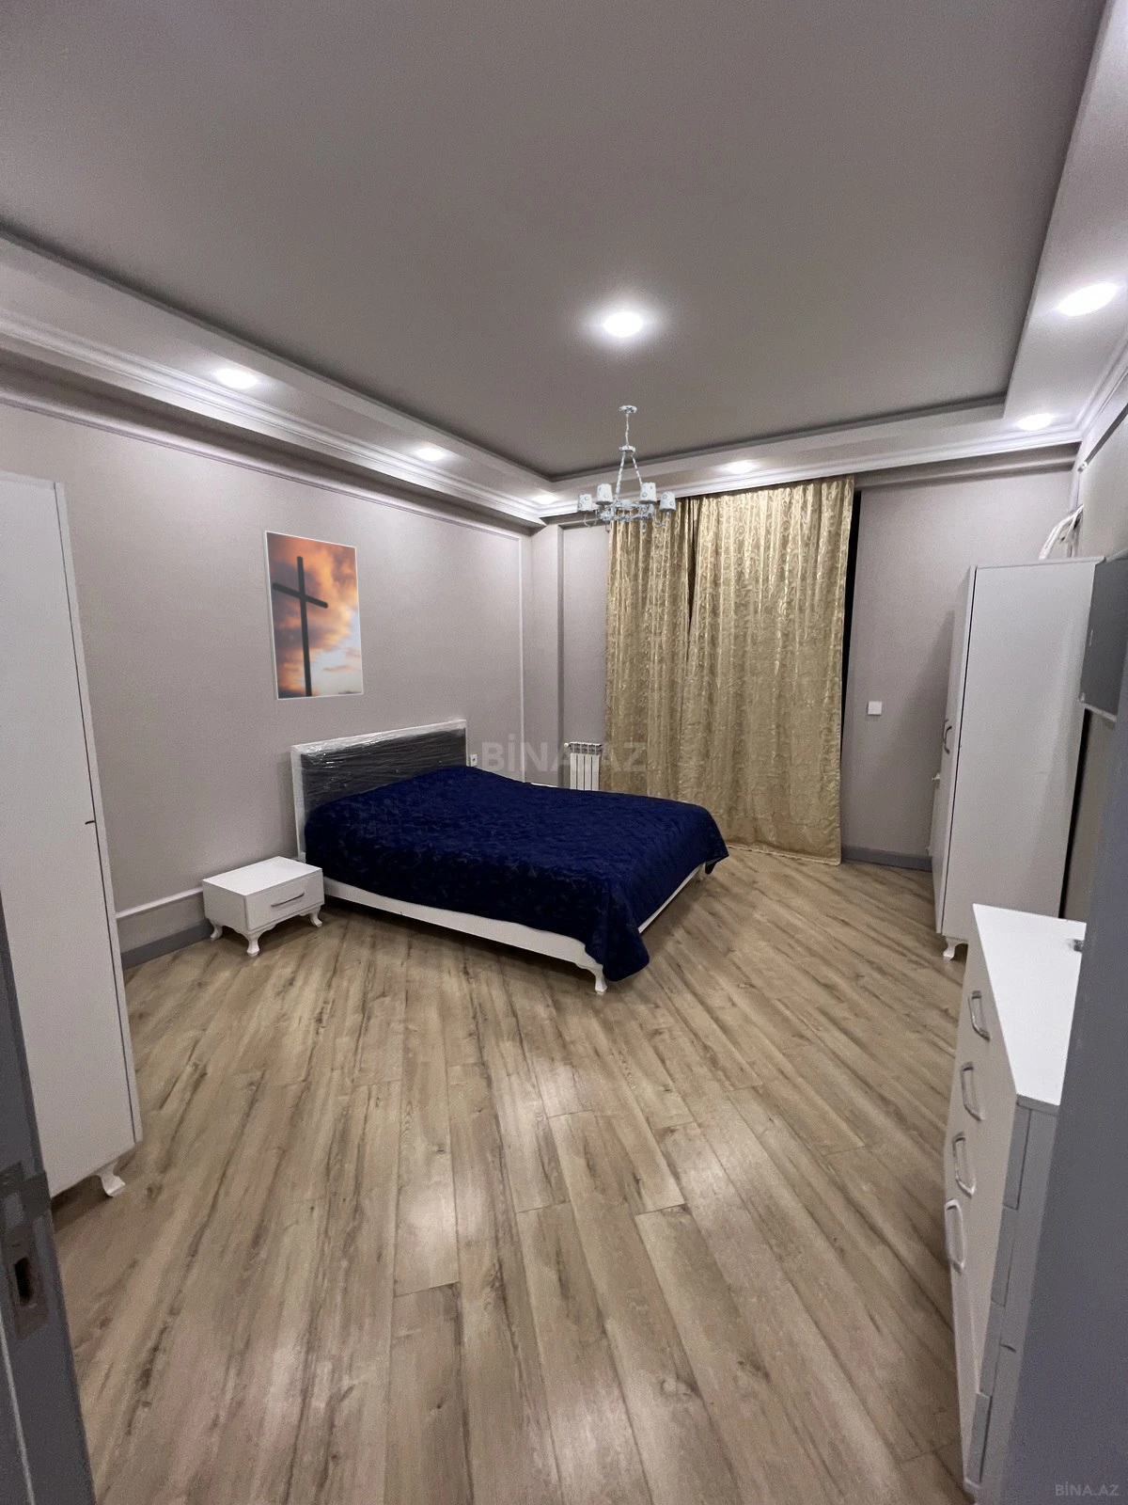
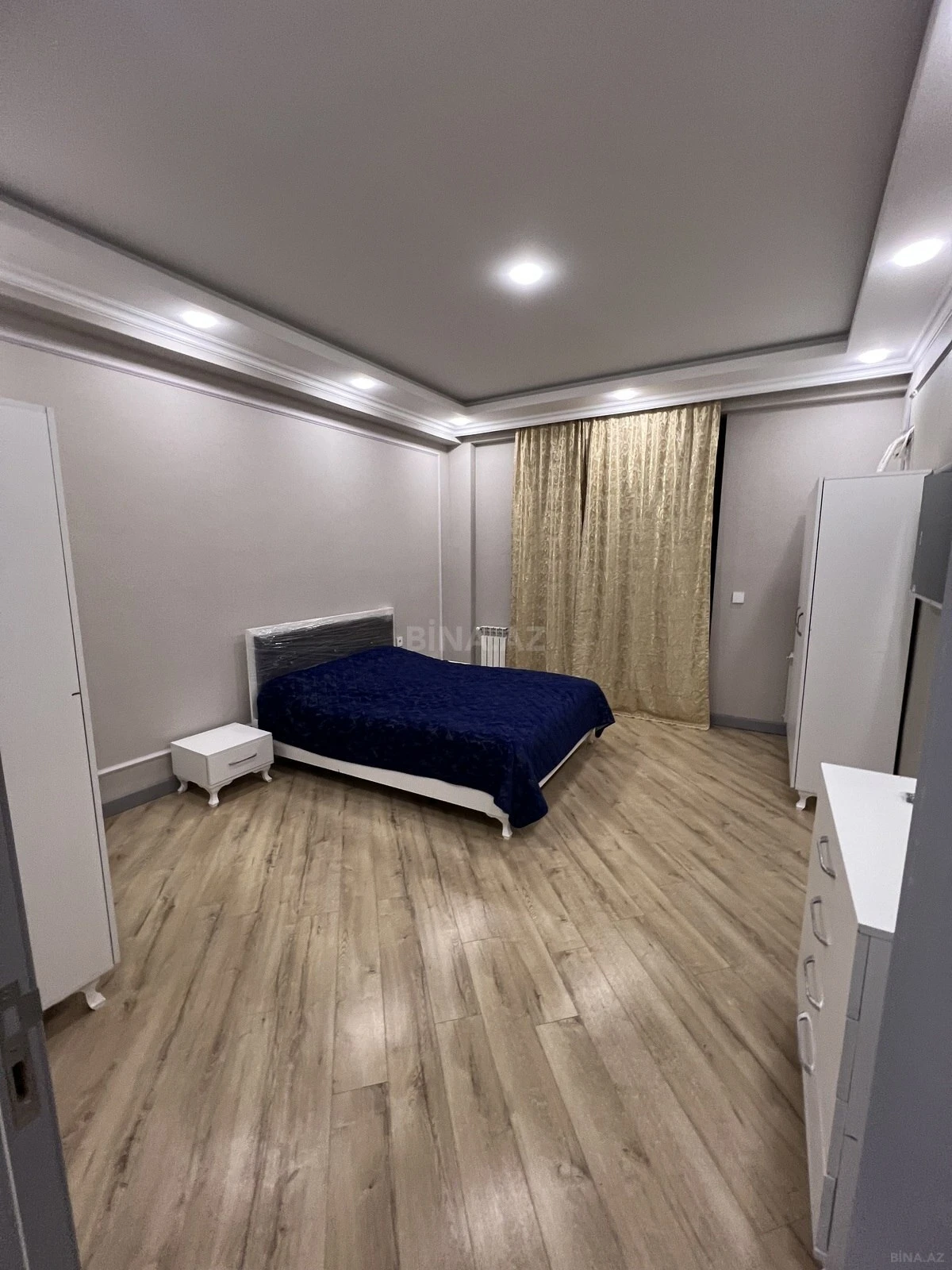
- chandelier (622, 467)
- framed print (316, 619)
